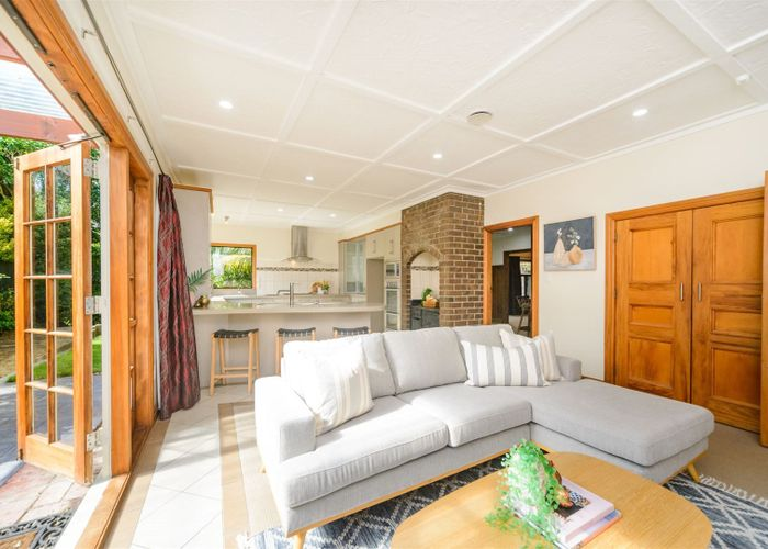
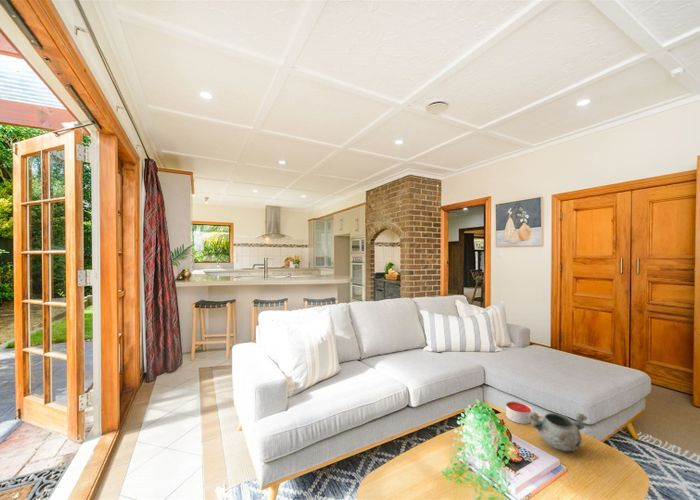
+ decorative bowl (557, 429)
+ candle (518, 411)
